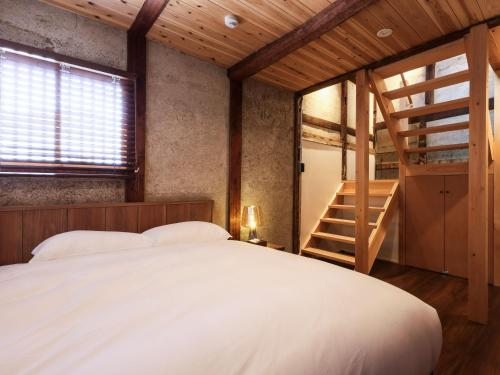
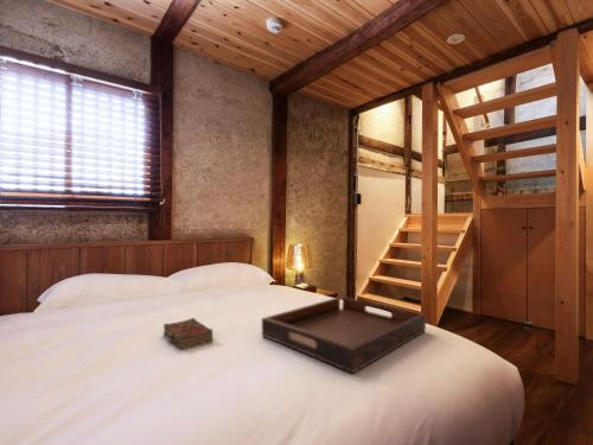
+ serving tray (345, 324)
+ book (186, 331)
